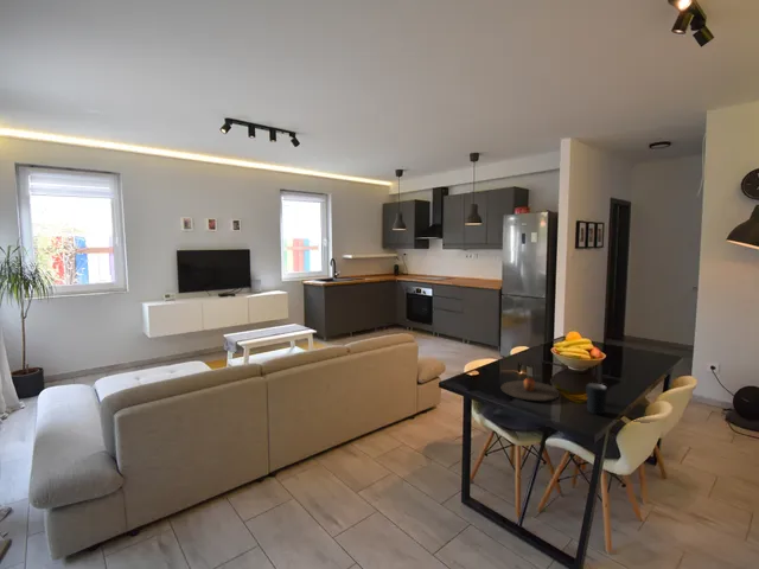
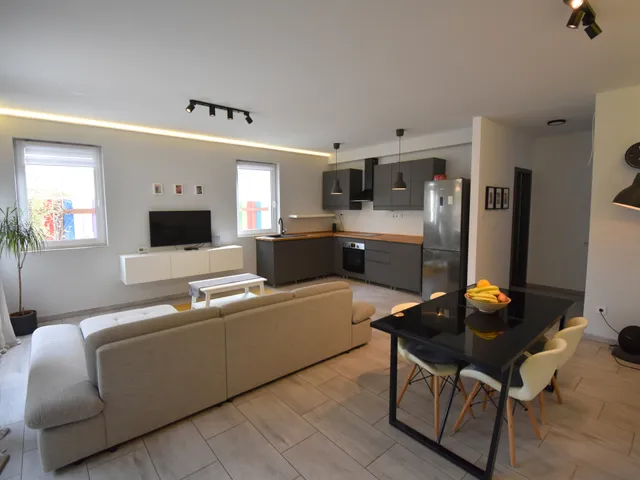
- mug (593, 397)
- plate (529, 383)
